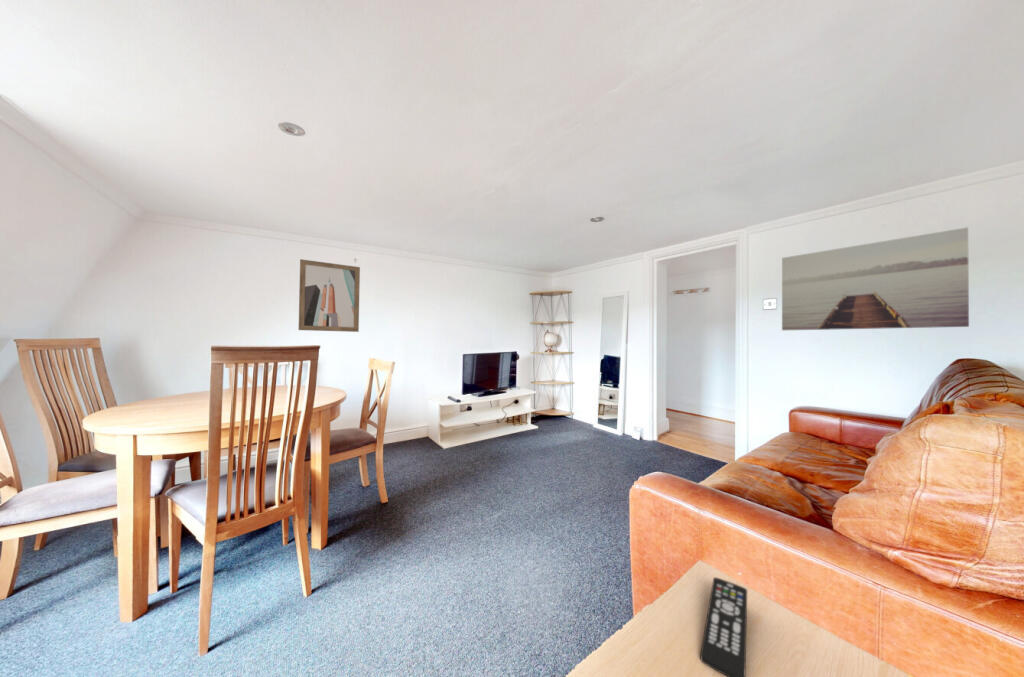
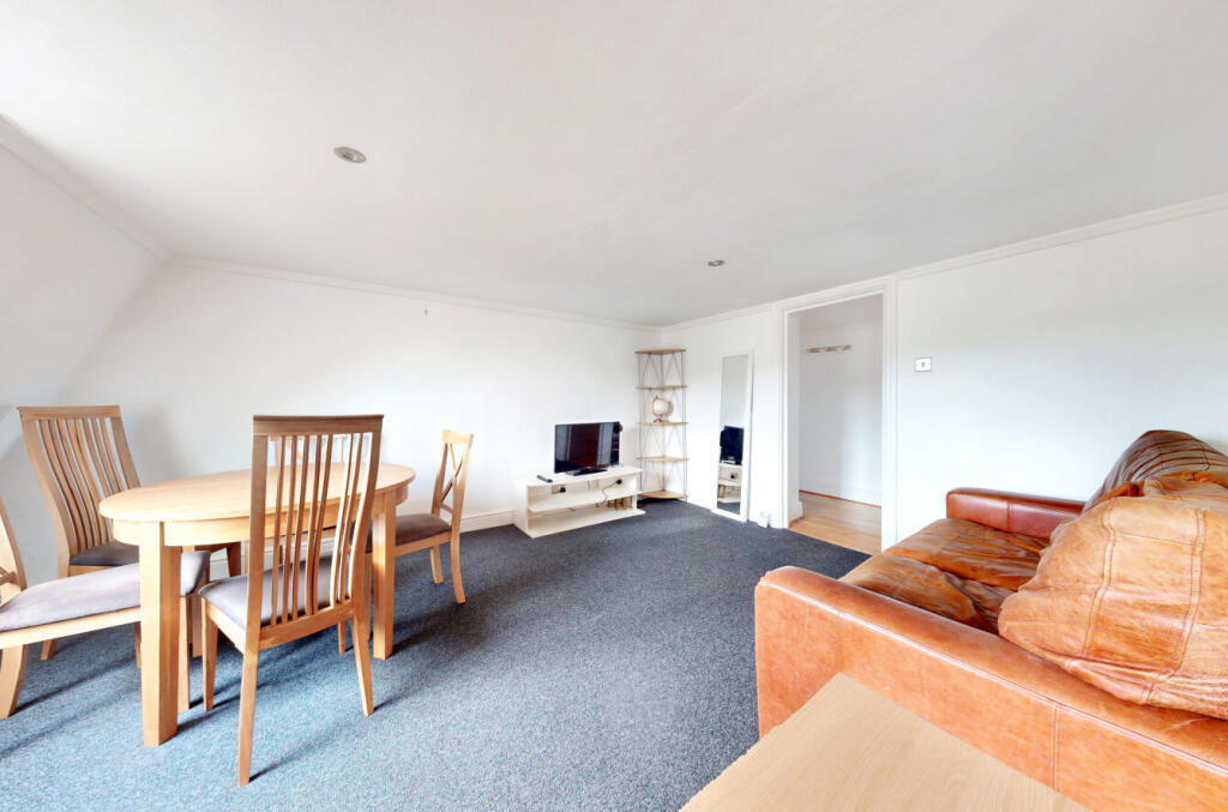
- wall art (330, 297)
- wall art (861, 286)
- remote control (726, 623)
